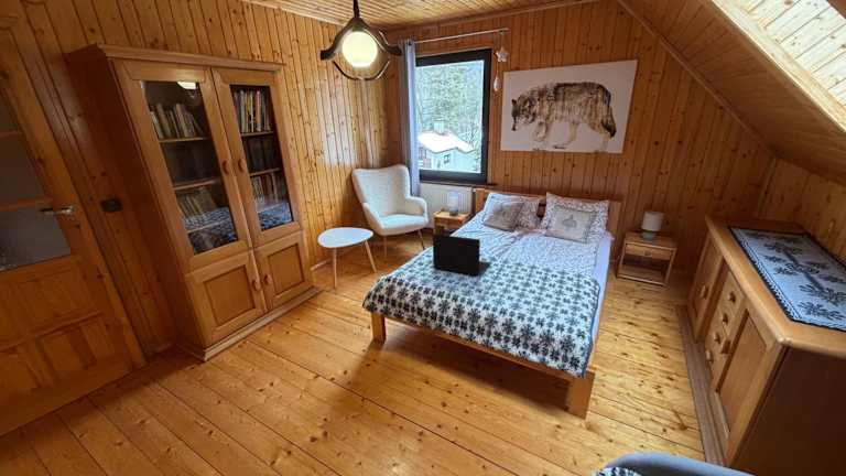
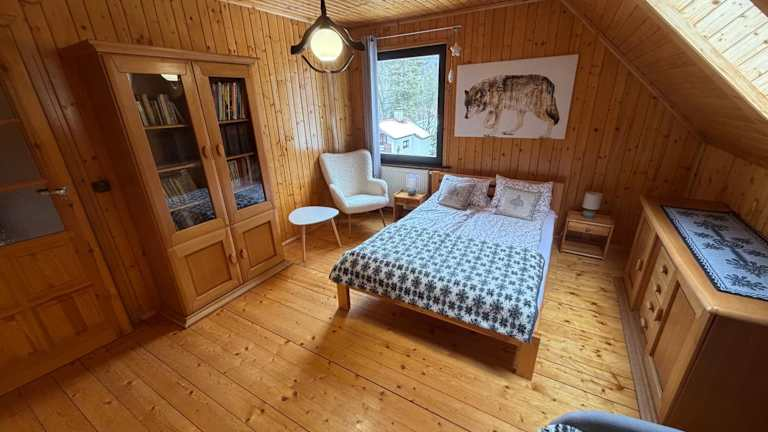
- laptop (462, 249)
